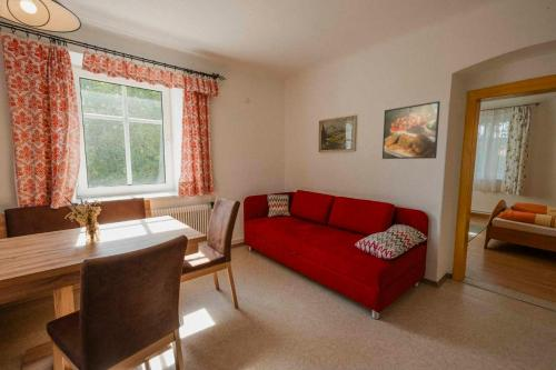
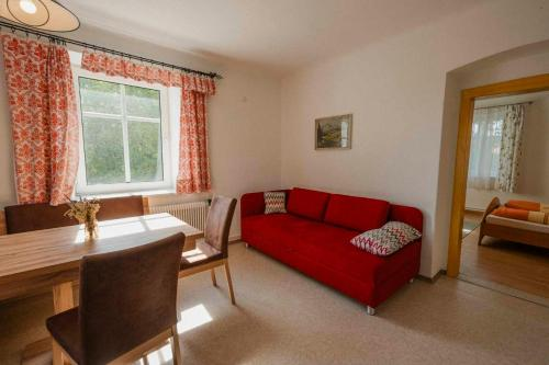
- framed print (408, 132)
